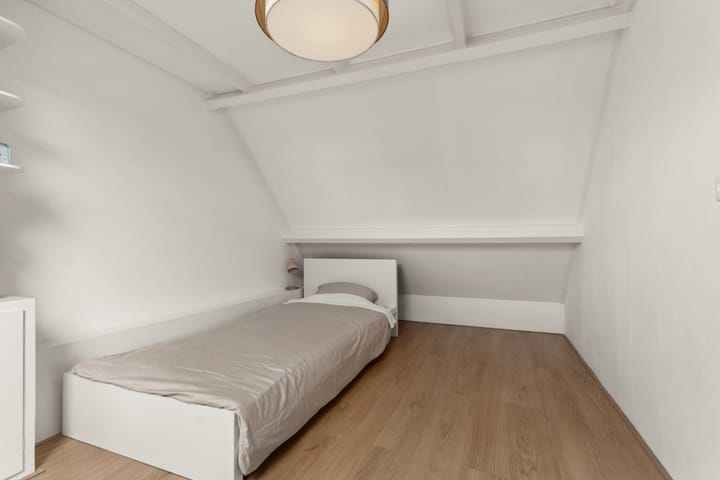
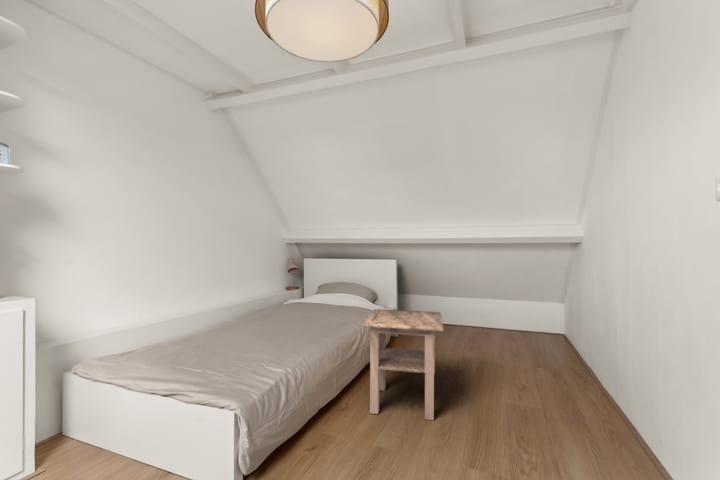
+ side table (403, 359)
